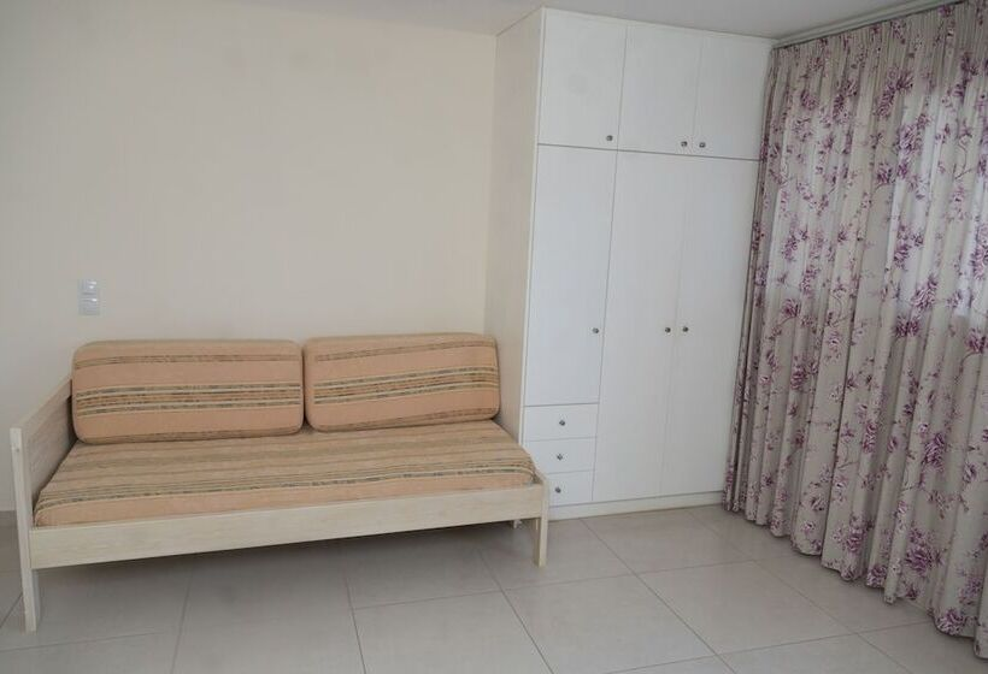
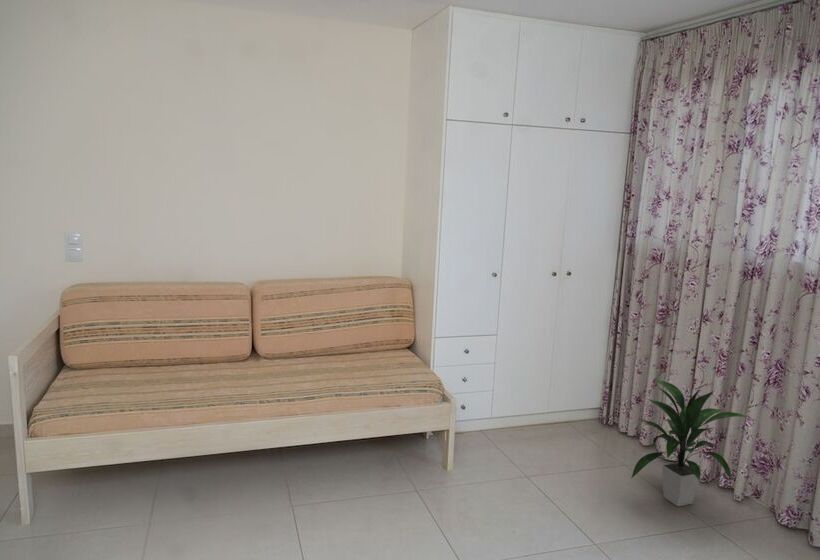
+ indoor plant (679, 440)
